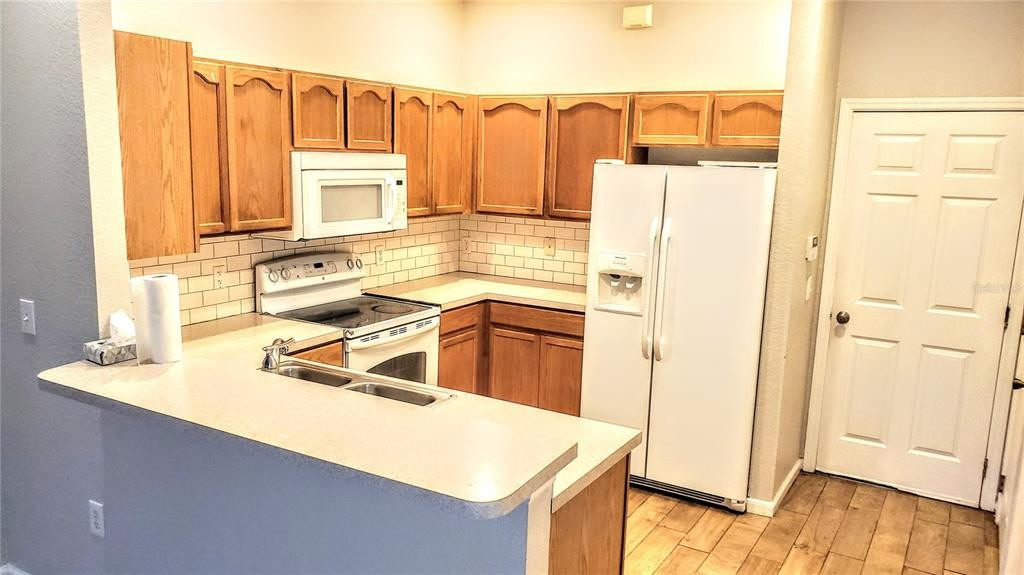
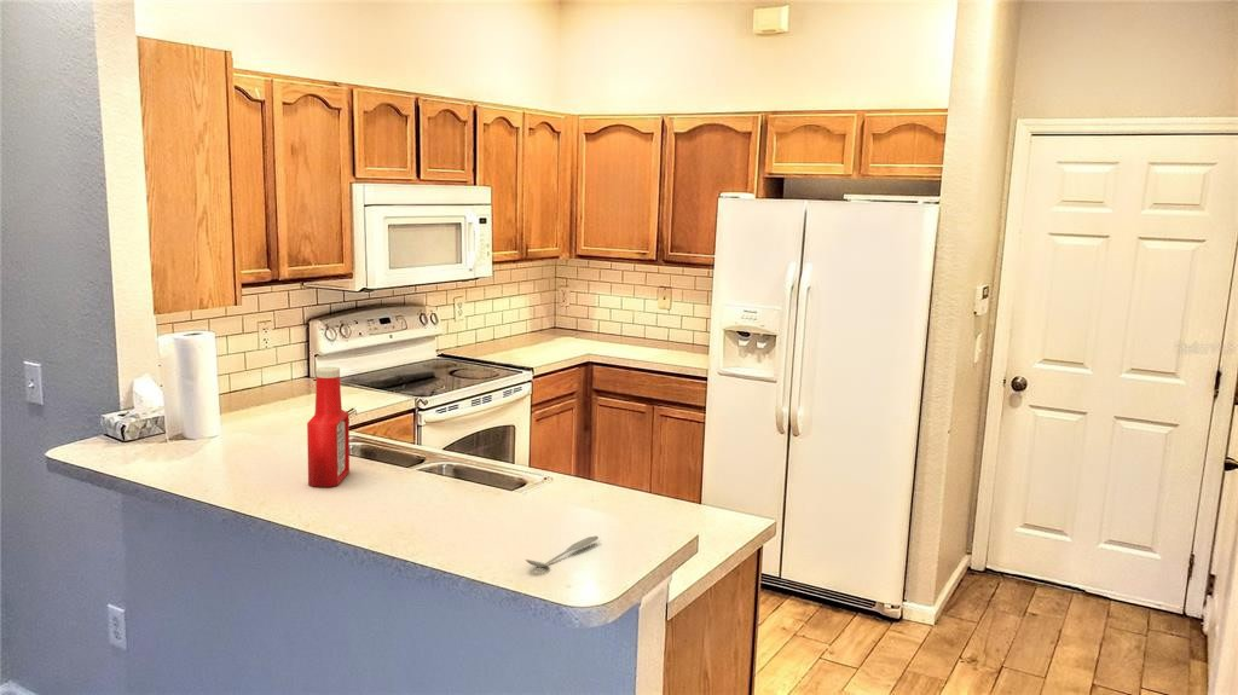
+ spoon (565, 551)
+ soap bottle (328, 423)
